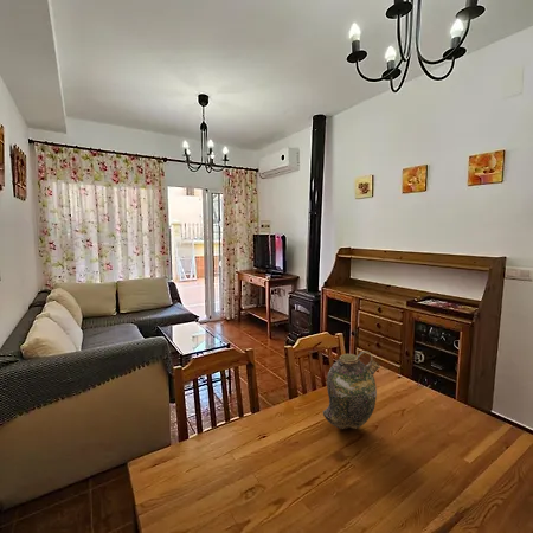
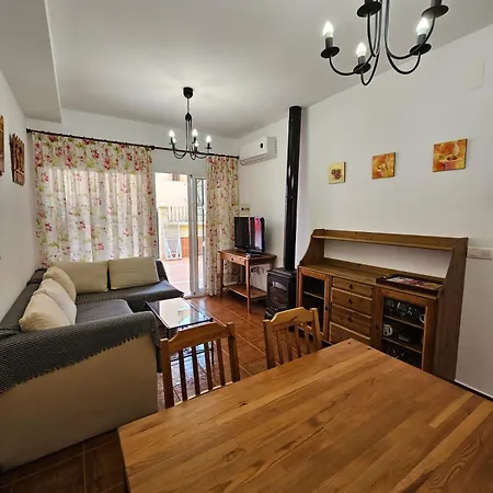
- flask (351, 388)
